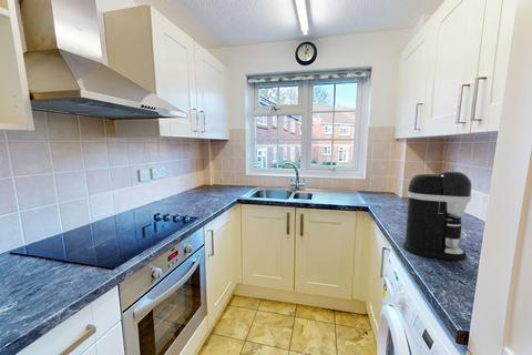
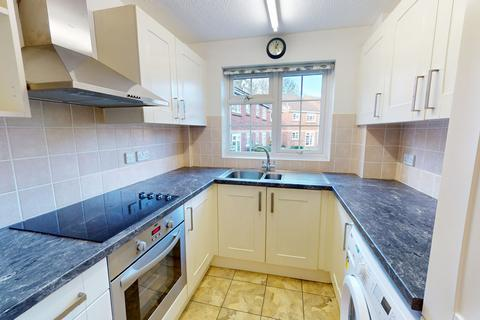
- coffee maker (436, 212)
